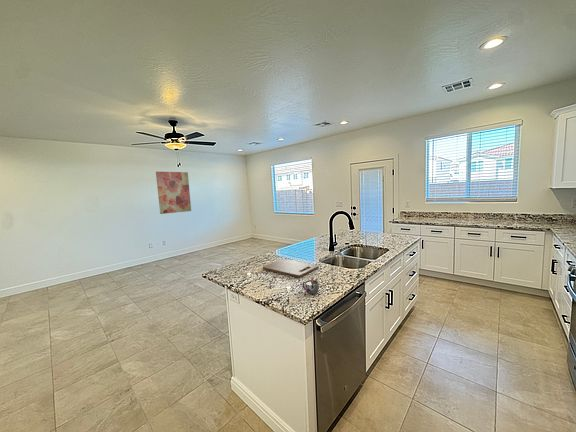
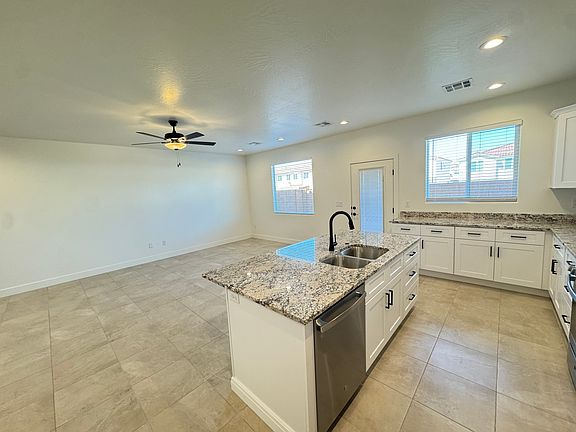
- wall art (174, 192)
- cutting board (290, 267)
- mug (310, 285)
